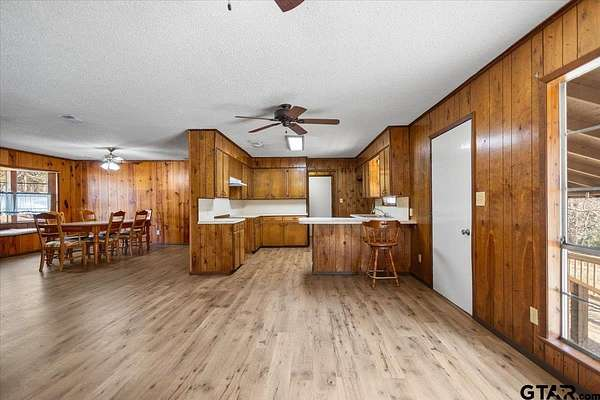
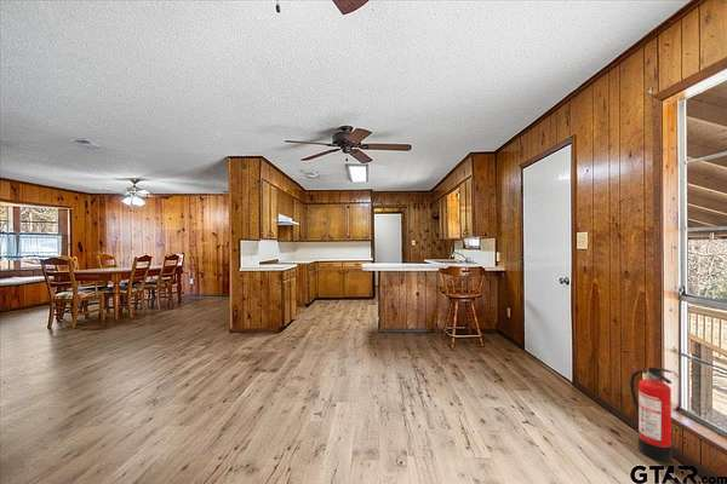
+ fire extinguisher (649, 405)
